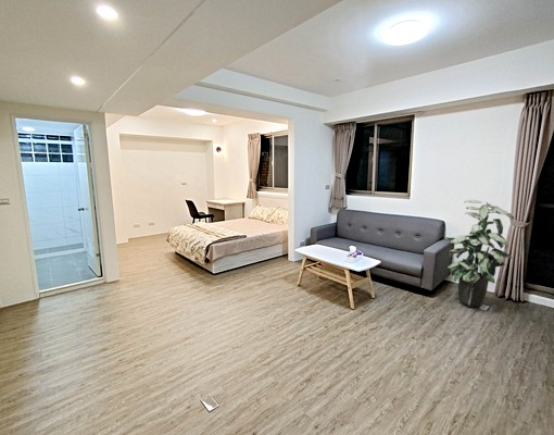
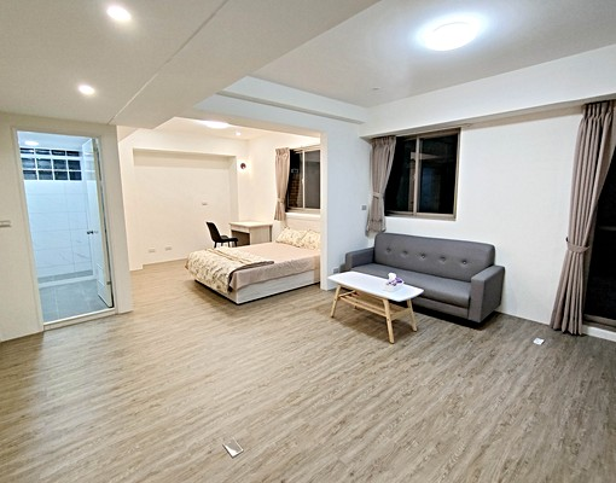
- indoor plant (475, 252)
